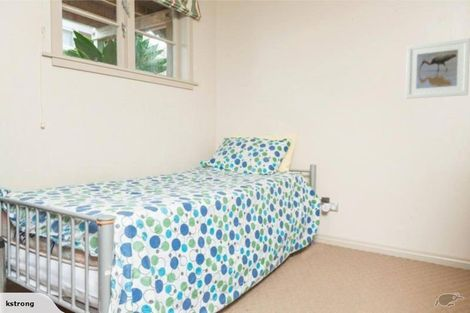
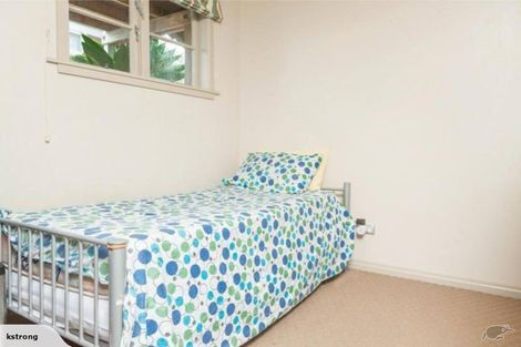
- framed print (436, 69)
